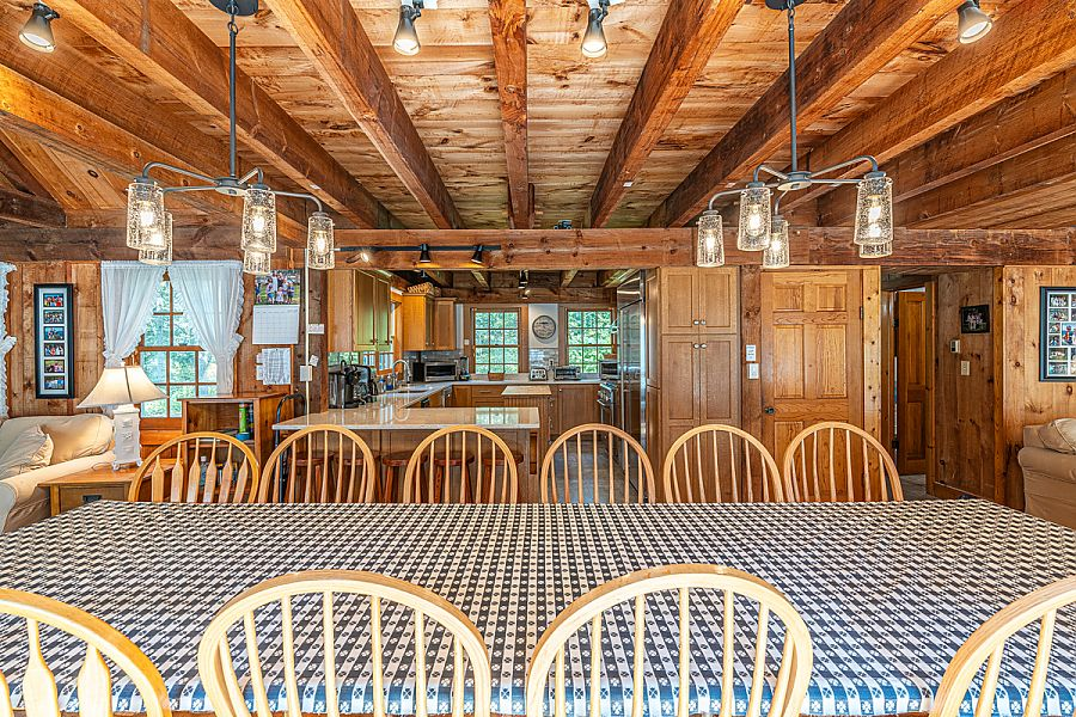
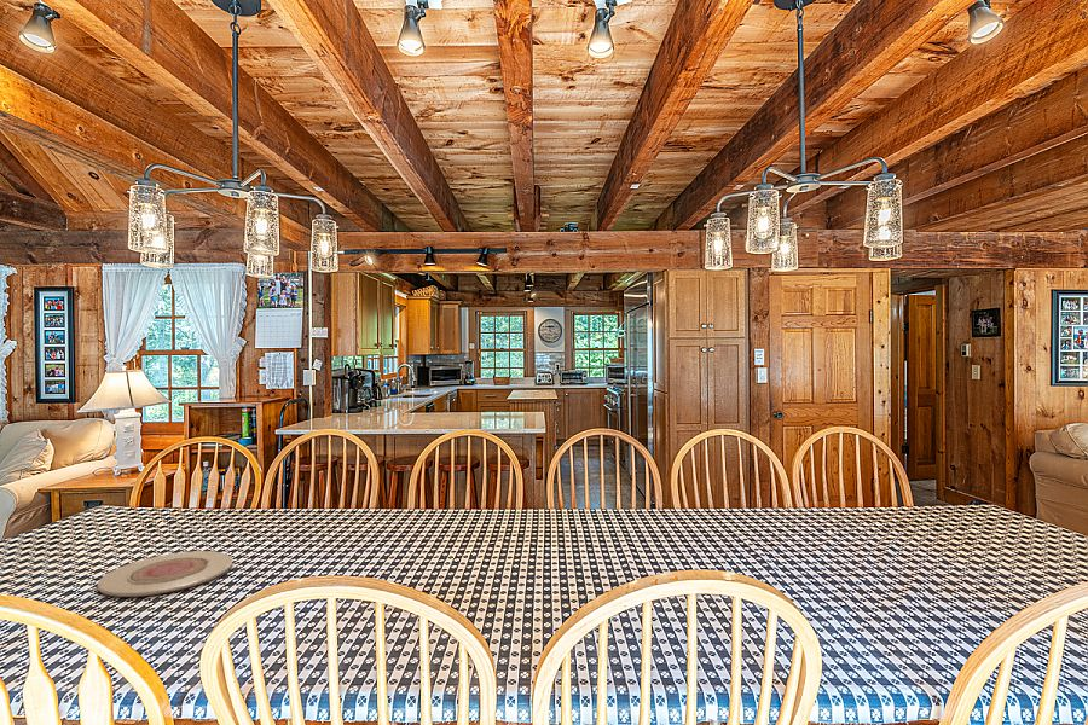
+ plate (168, 570)
